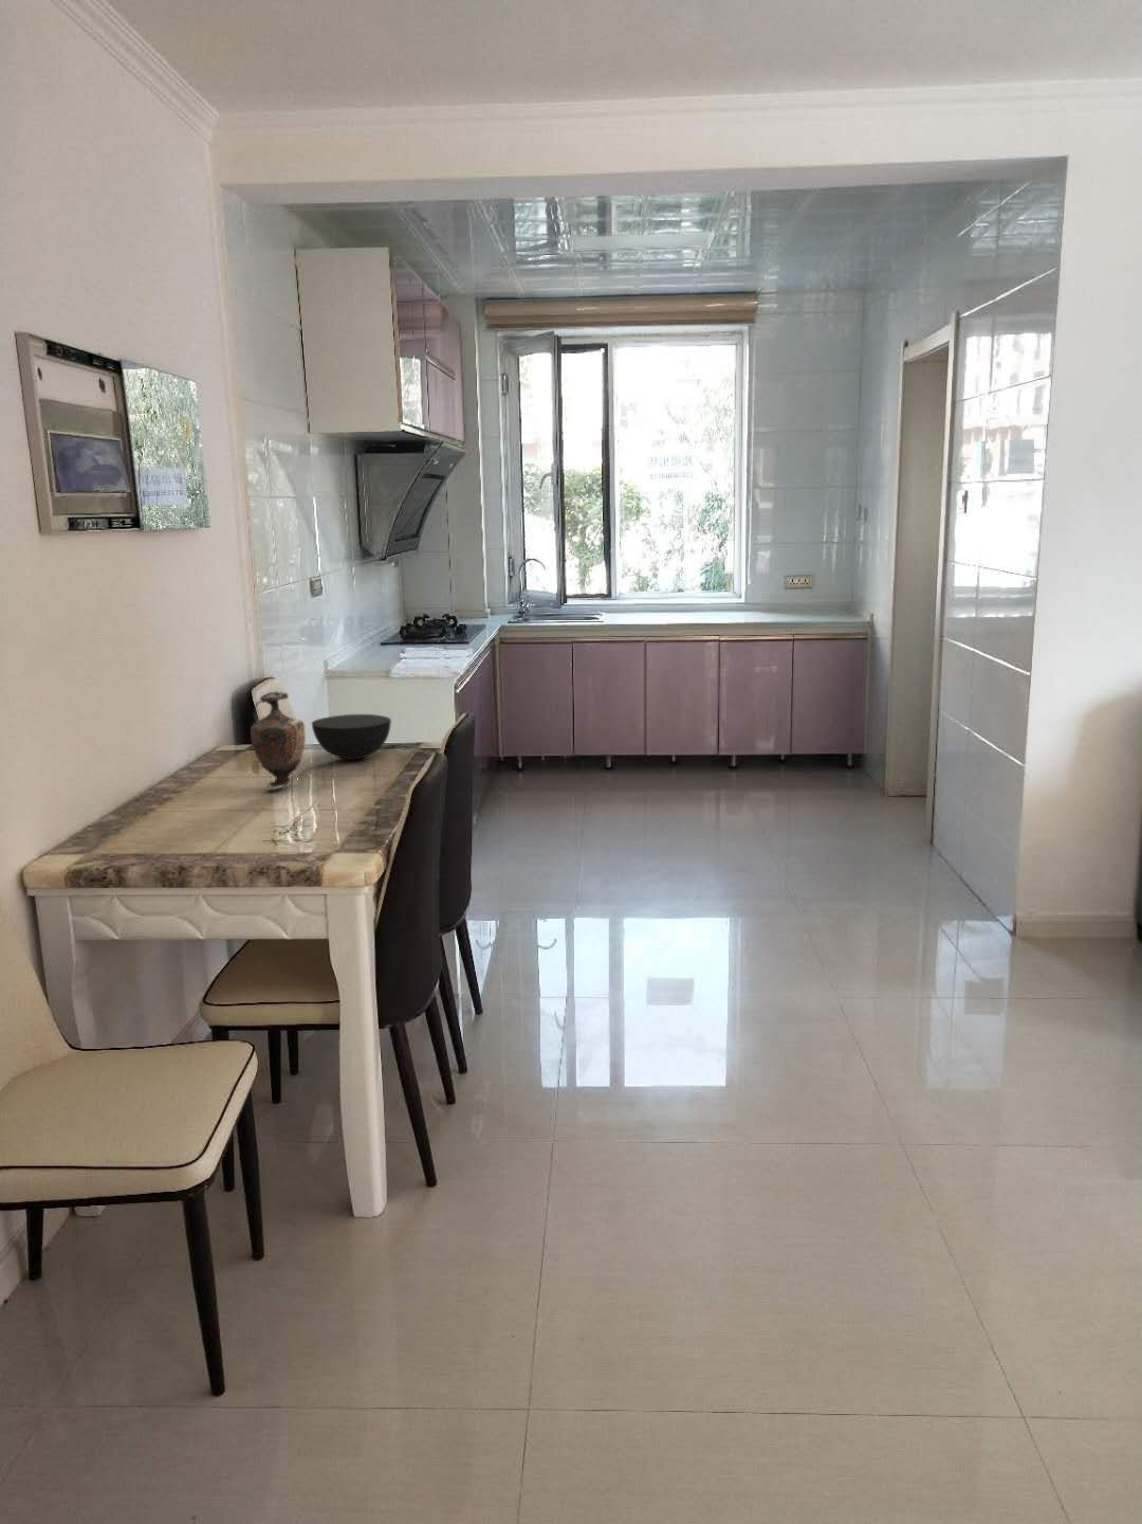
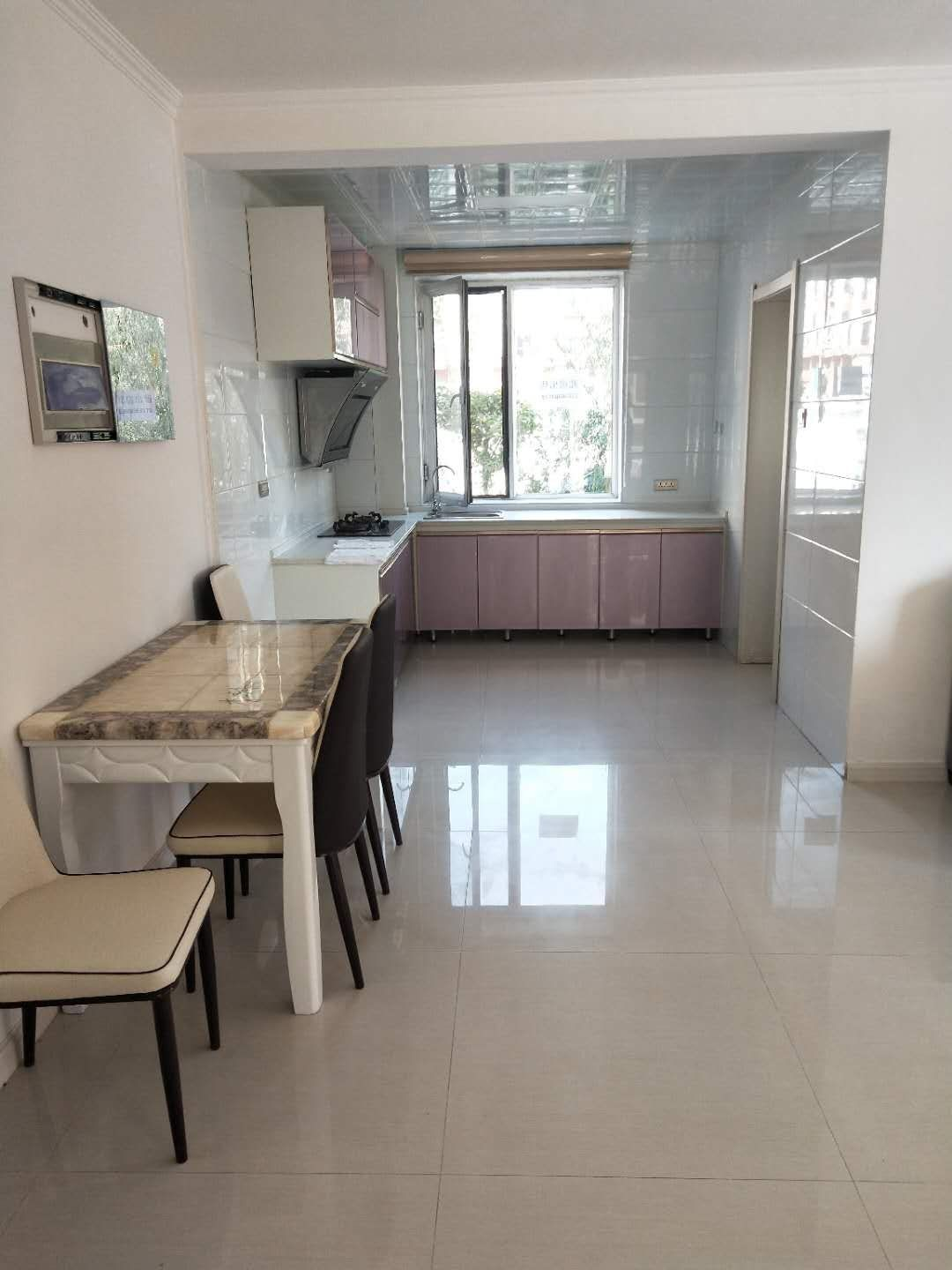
- vase (277, 737)
- bowl (353, 739)
